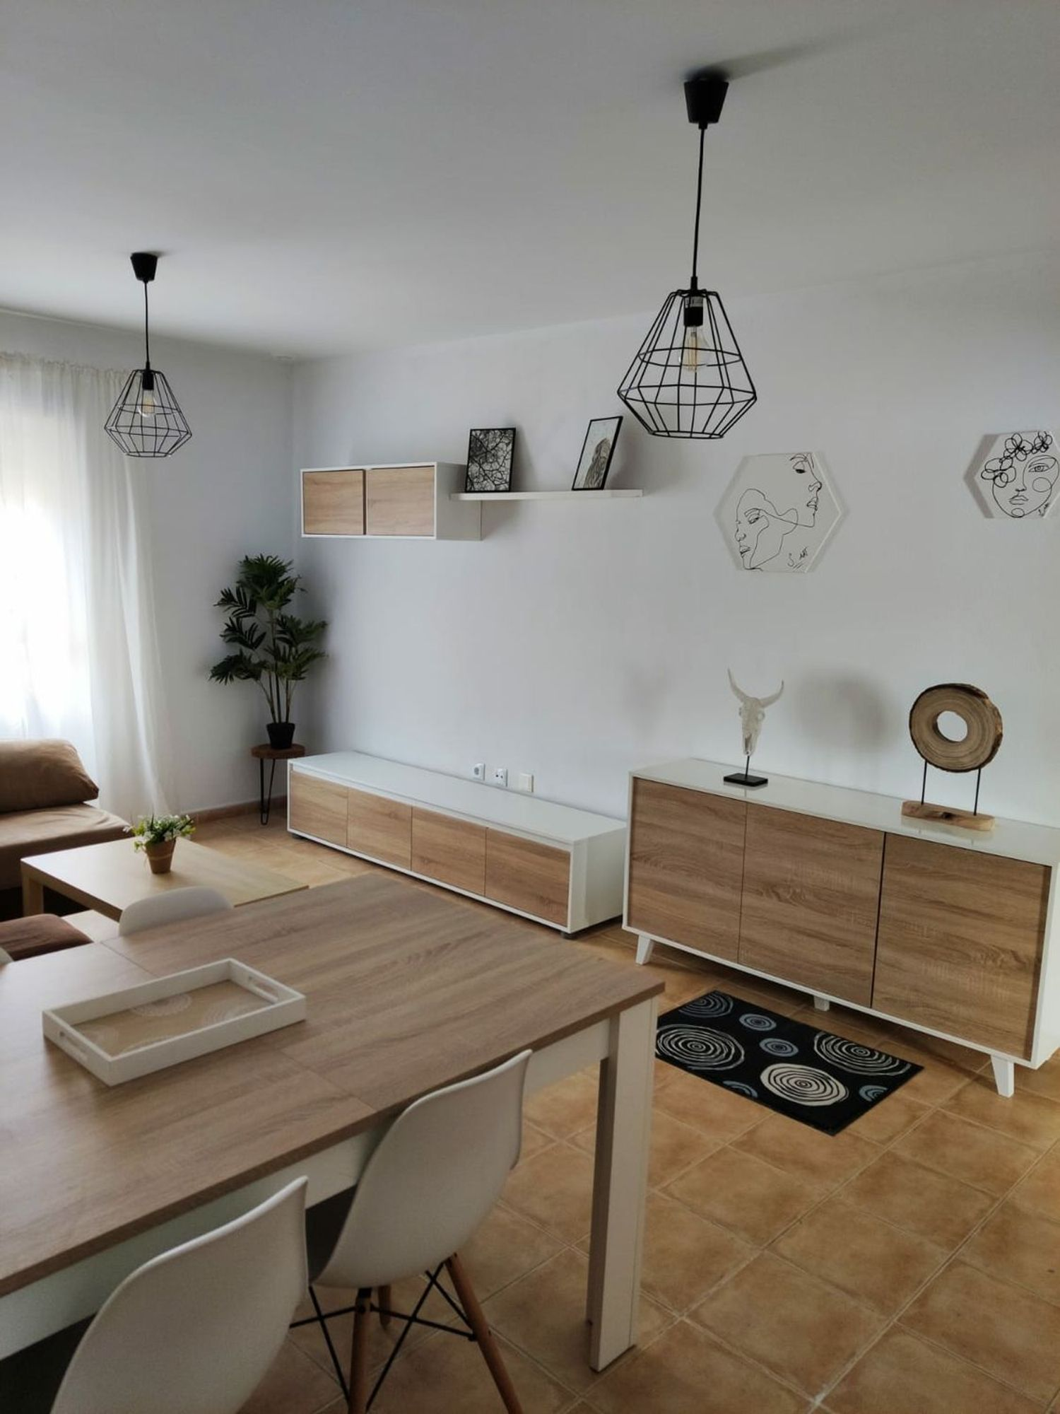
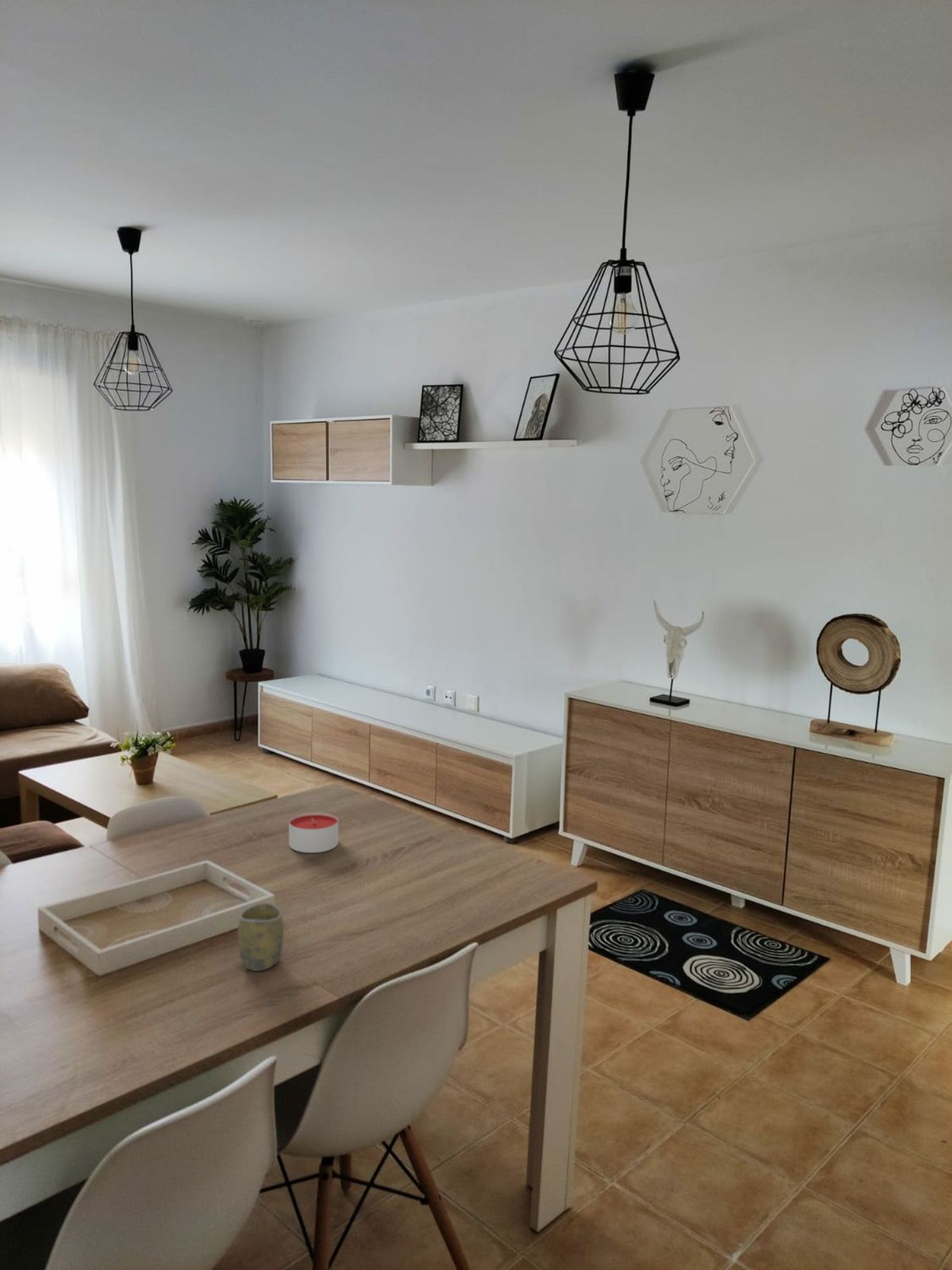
+ cup (261, 937)
+ candle (314, 831)
